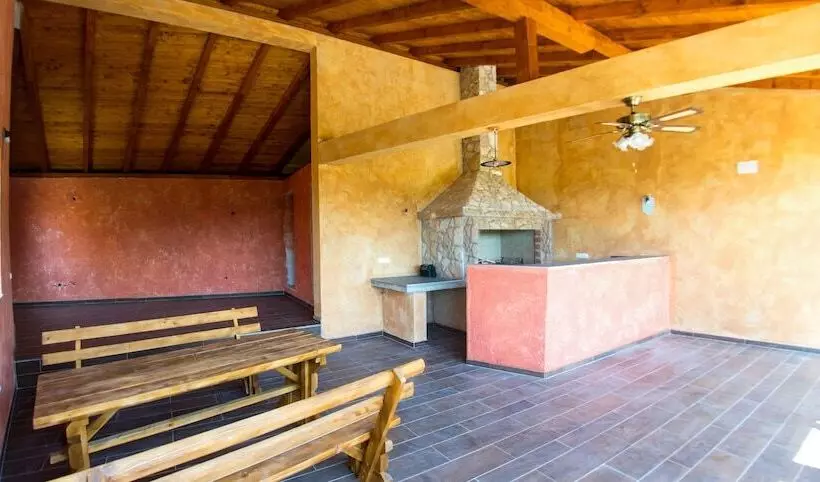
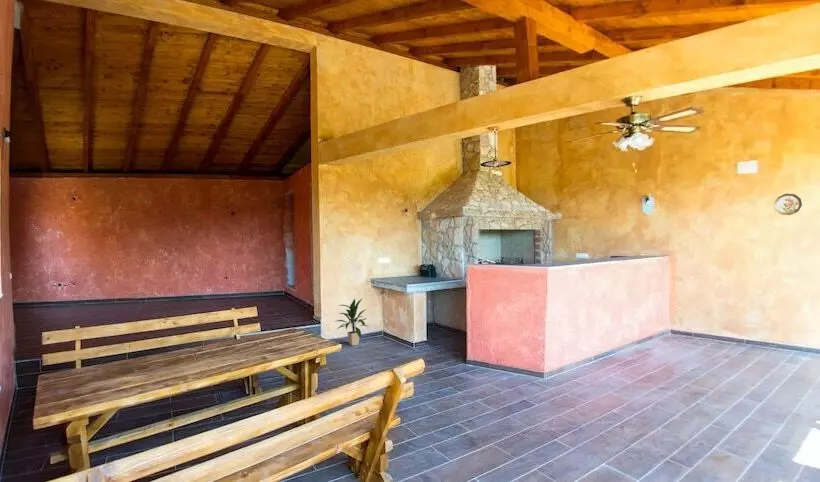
+ decorative plate (788, 204)
+ indoor plant (353, 321)
